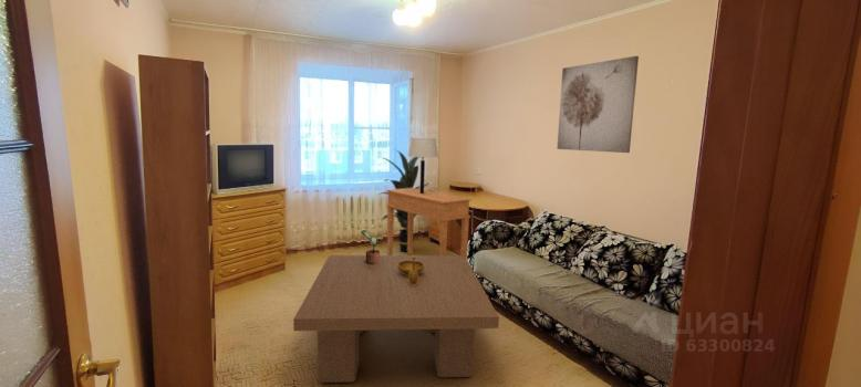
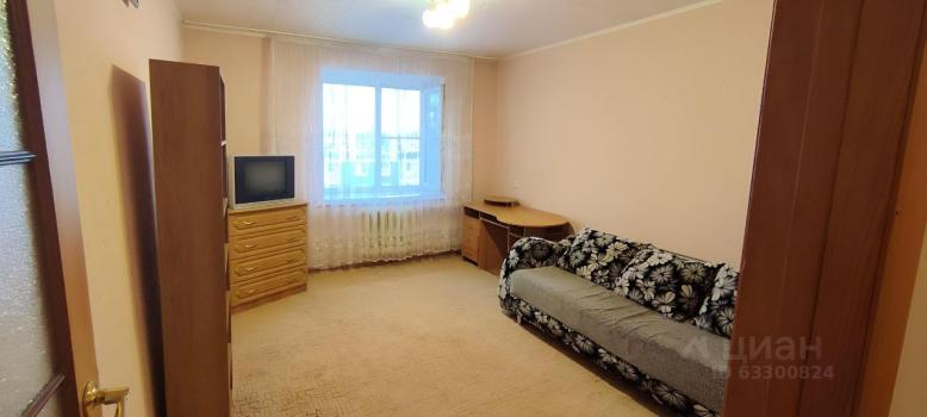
- decorative bowl (412, 263)
- wall art (593, 107)
- side table (412, 240)
- coffee table (397, 316)
- indoor plant (398, 209)
- table lamp (422, 166)
- potted plant (373, 247)
